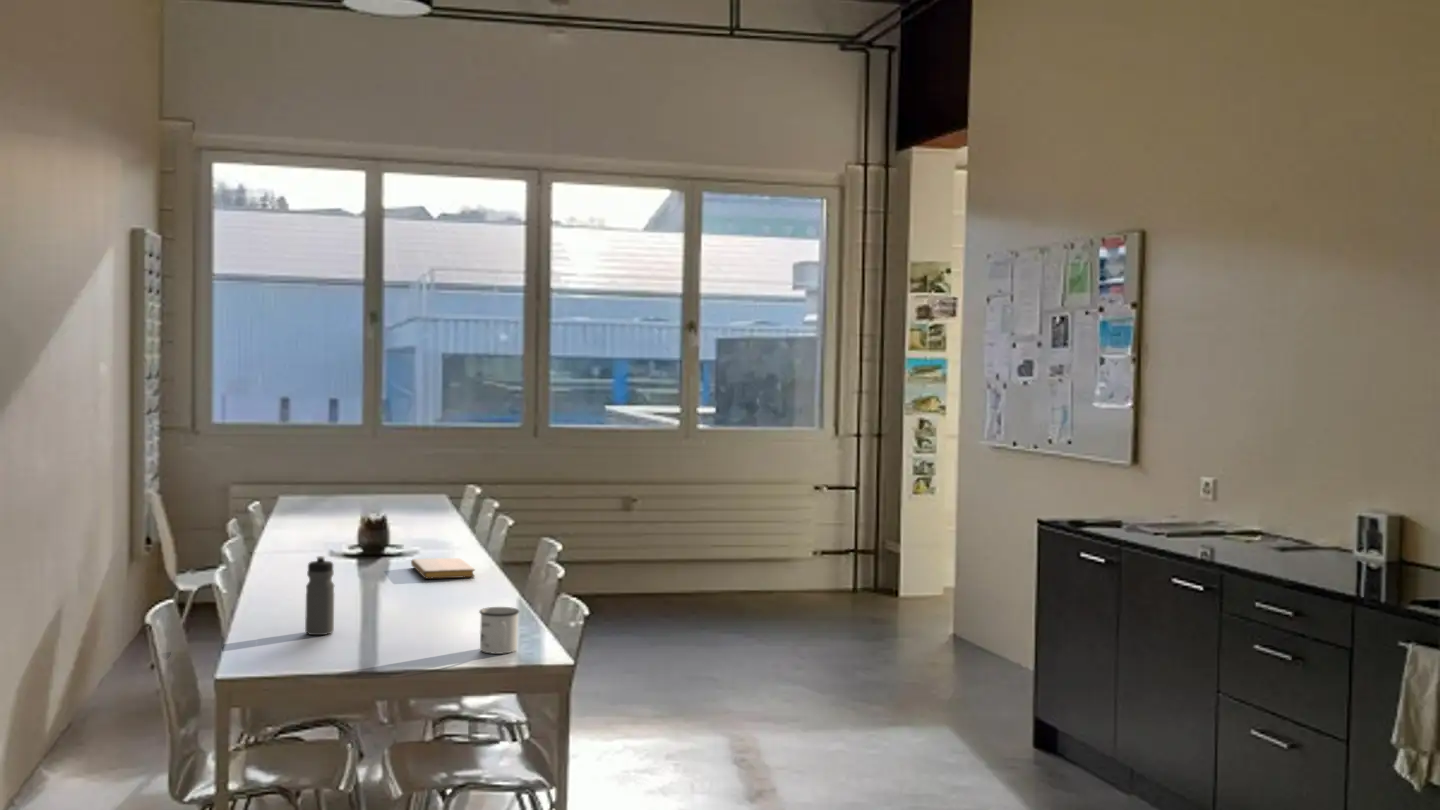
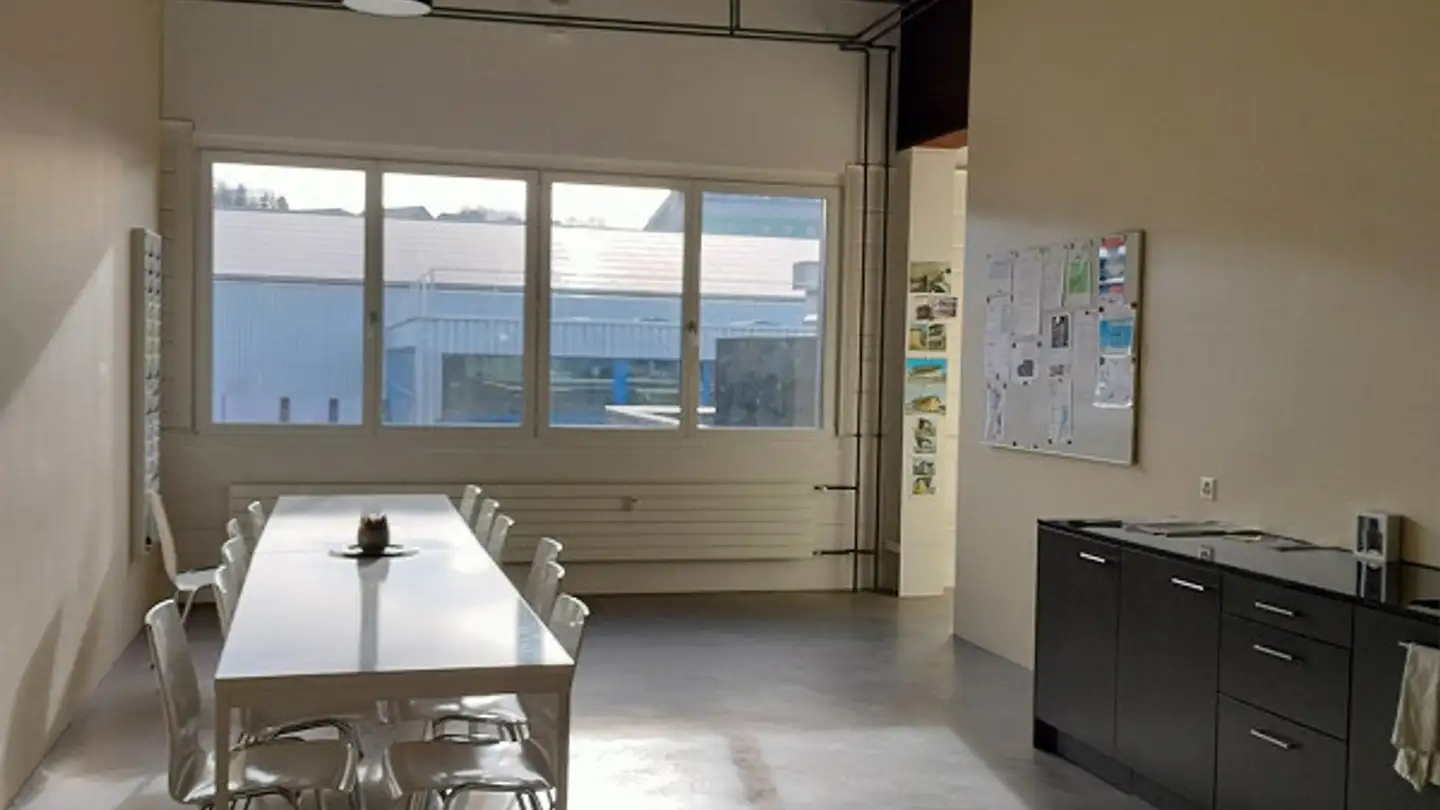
- notebook (442, 567)
- water bottle (320, 594)
- mug (499, 631)
